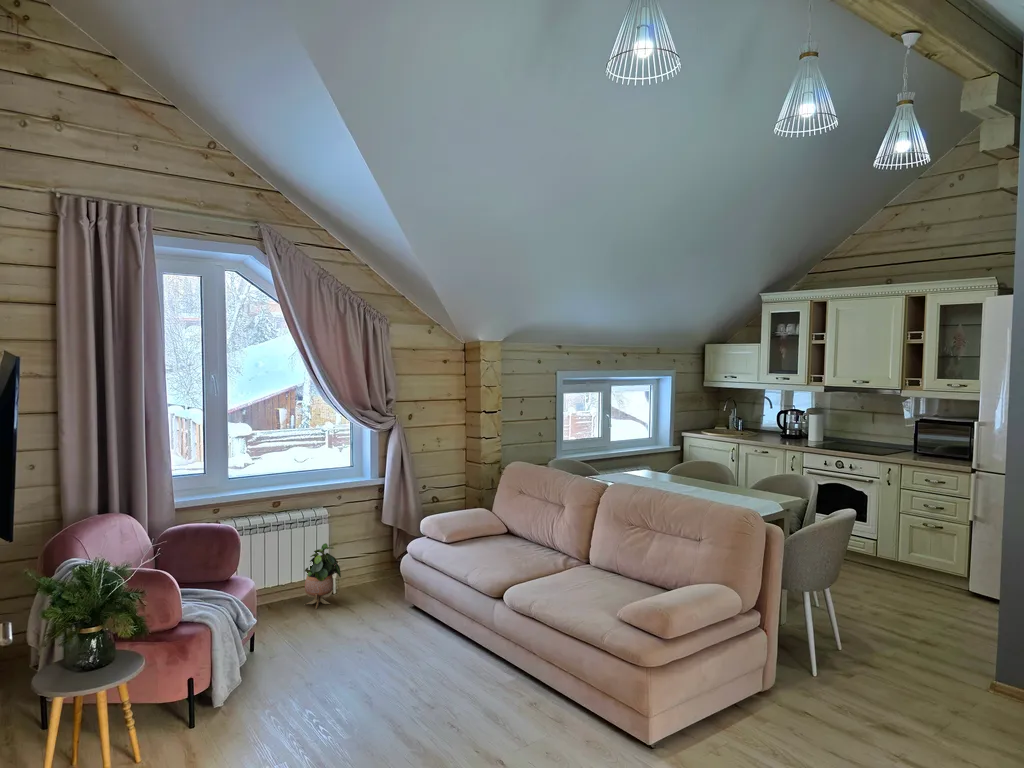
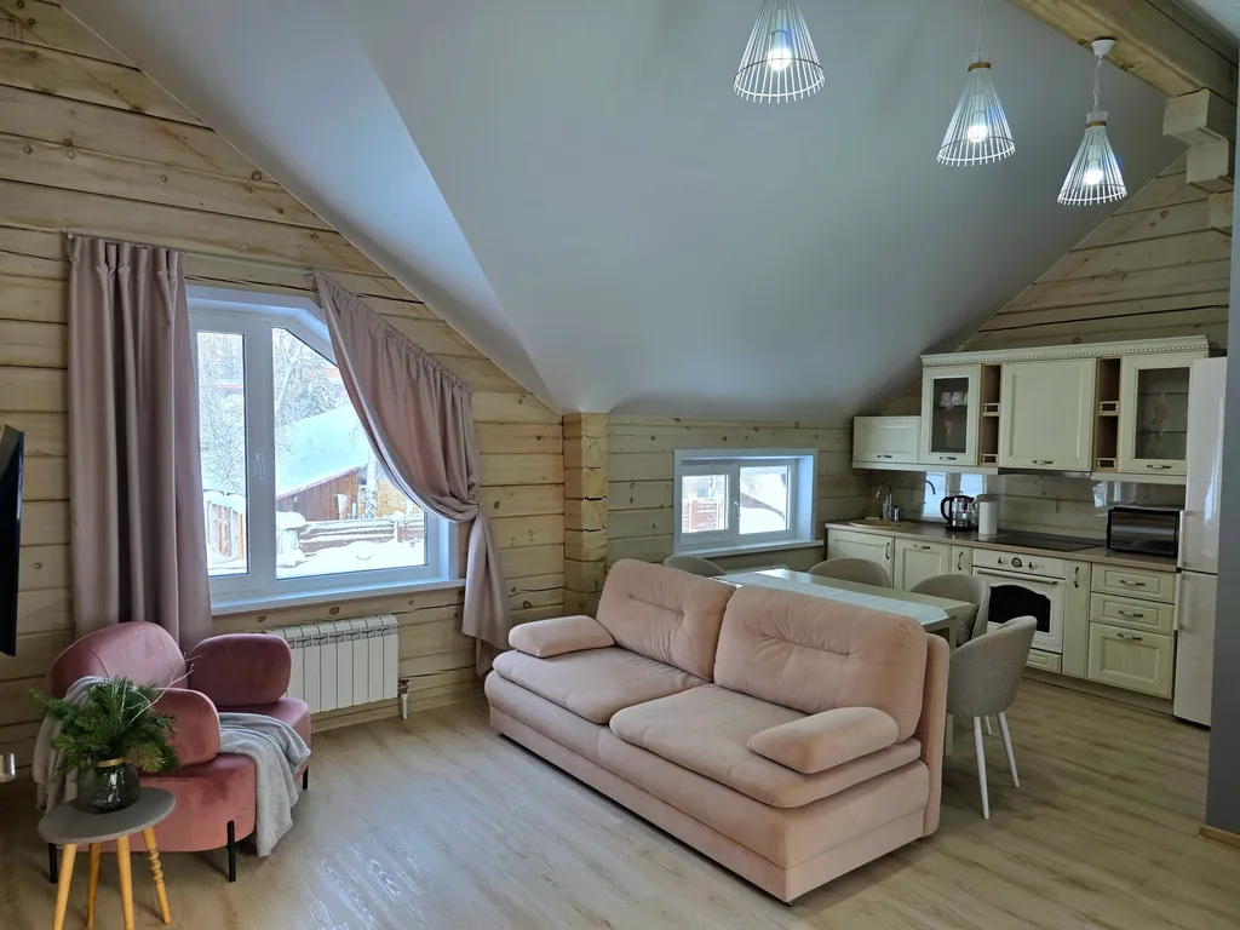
- potted plant (322, 574)
